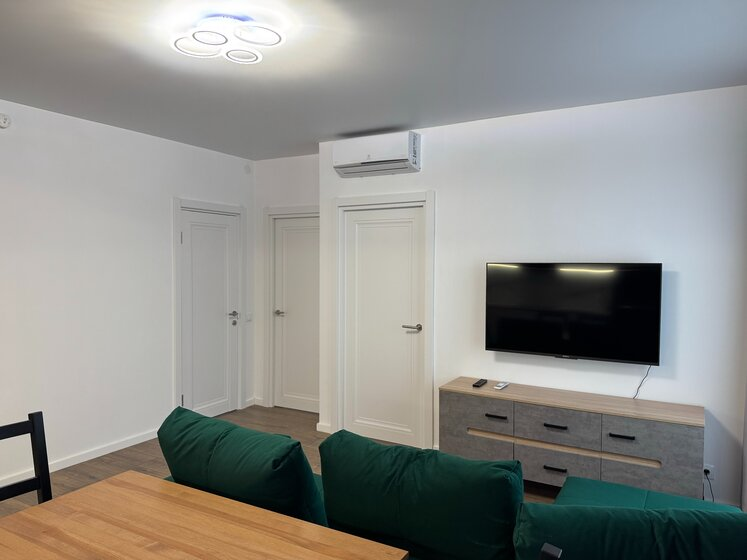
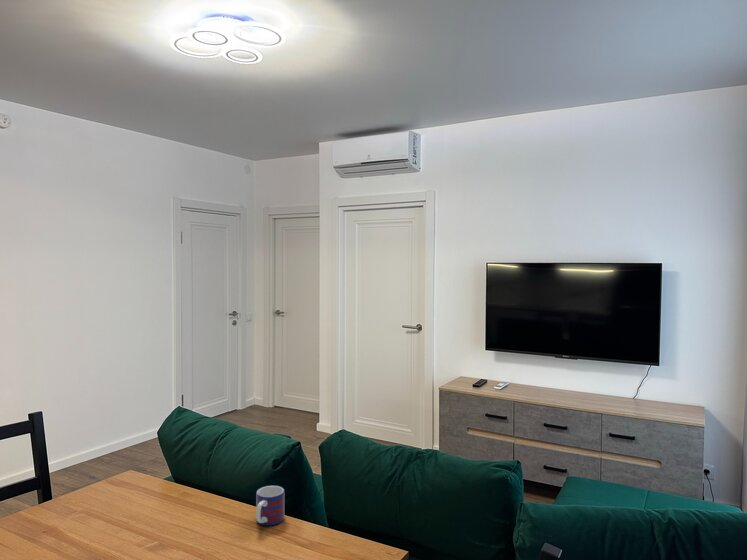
+ mug (267, 508)
